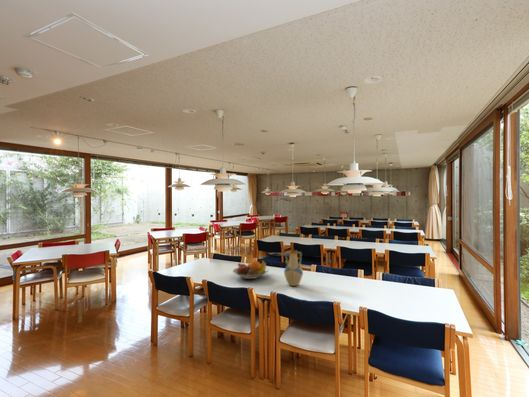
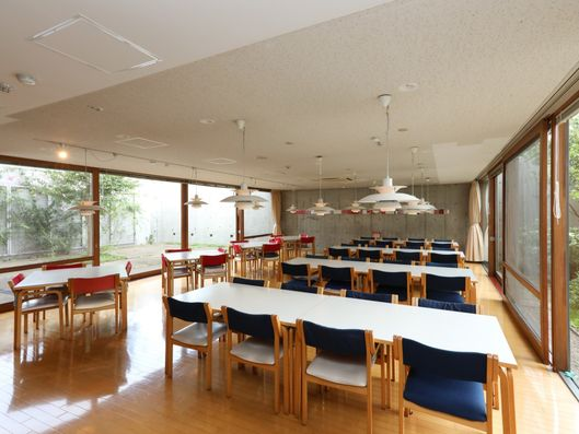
- fruit bowl (250, 268)
- vase (293, 267)
